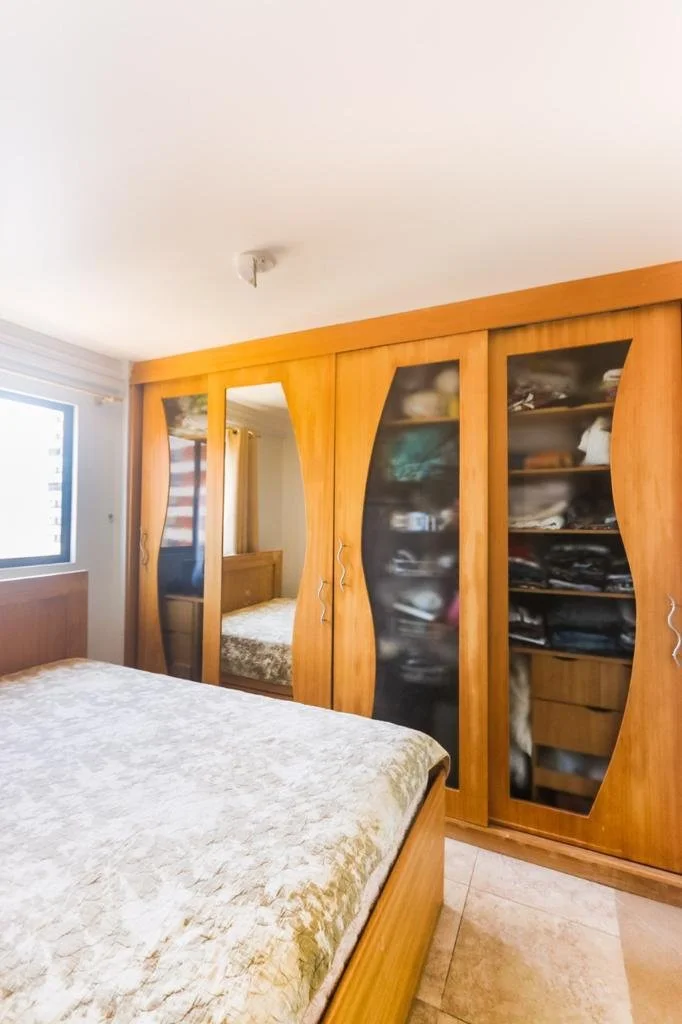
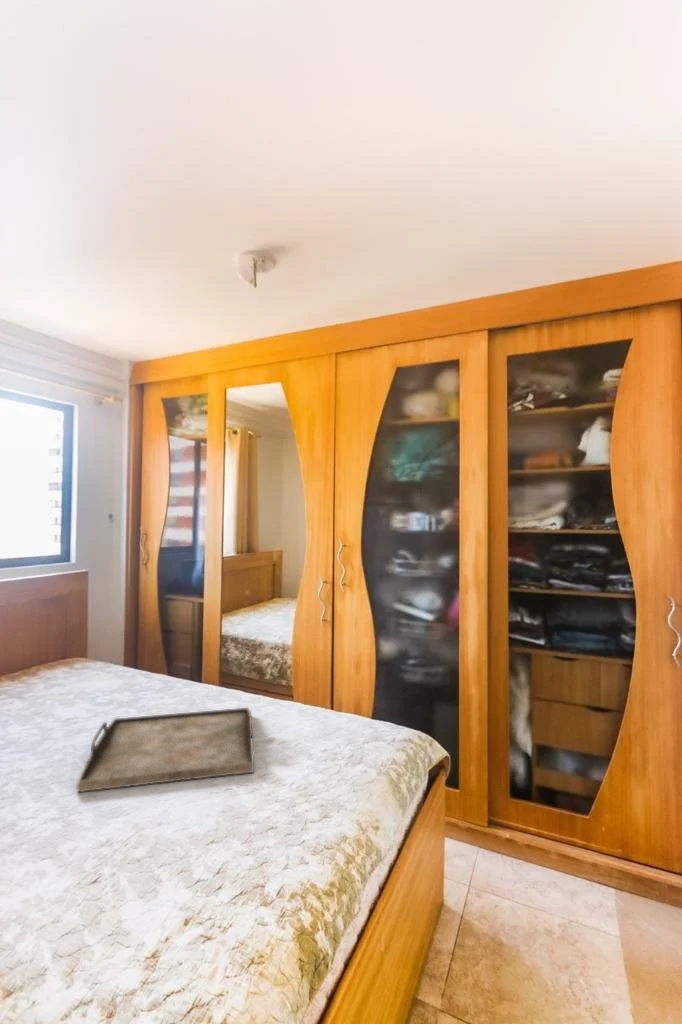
+ serving tray (177, 734)
